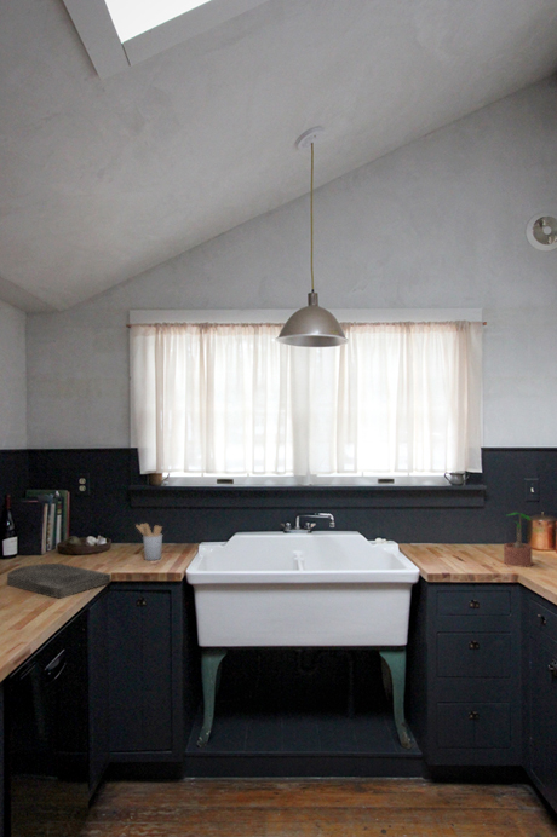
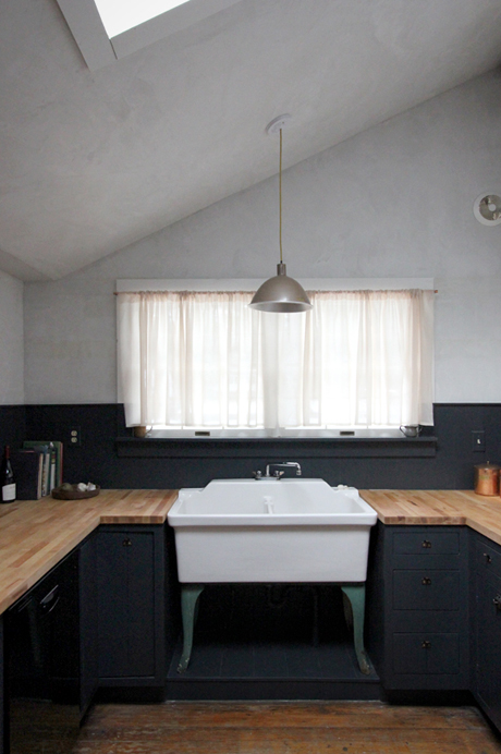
- potted plant (519, 537)
- utensil holder (149, 539)
- cutting board (52, 577)
